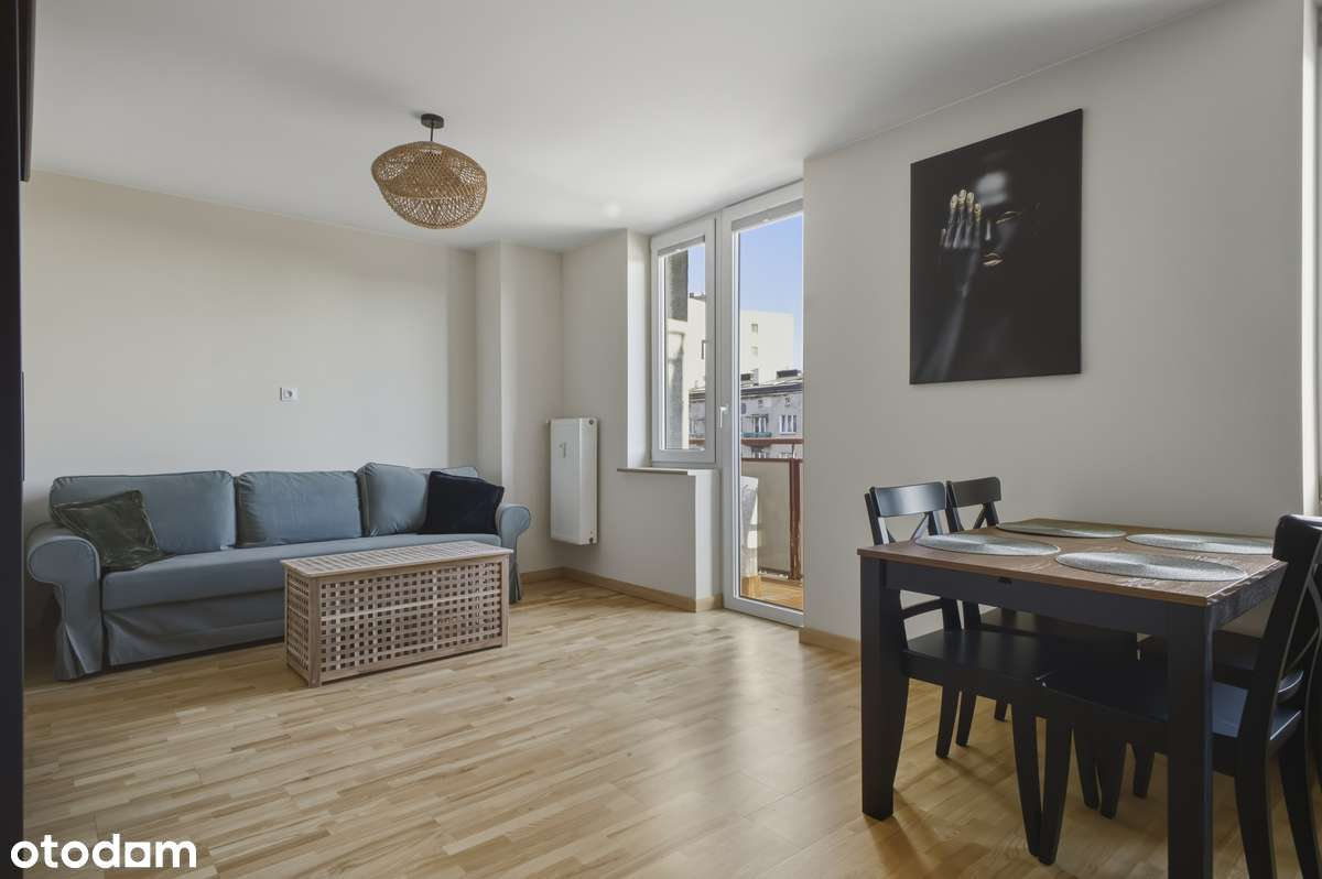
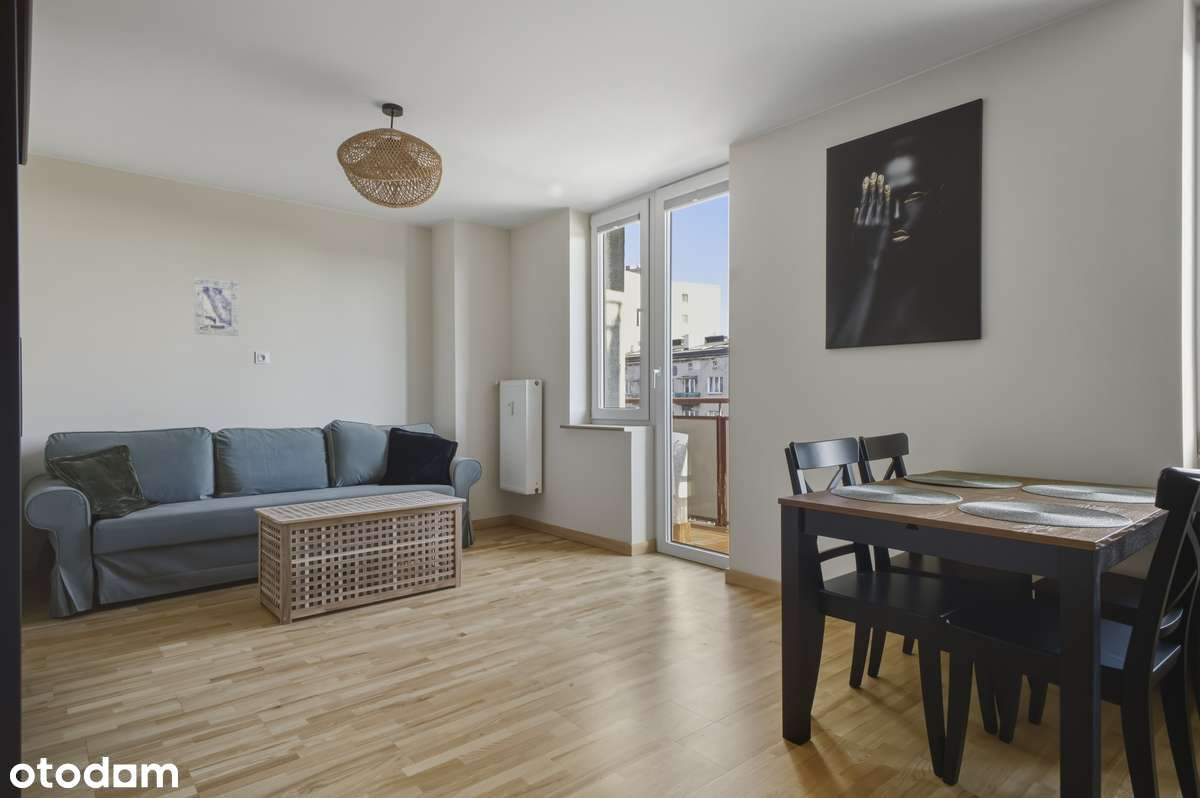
+ wall art (217, 307)
